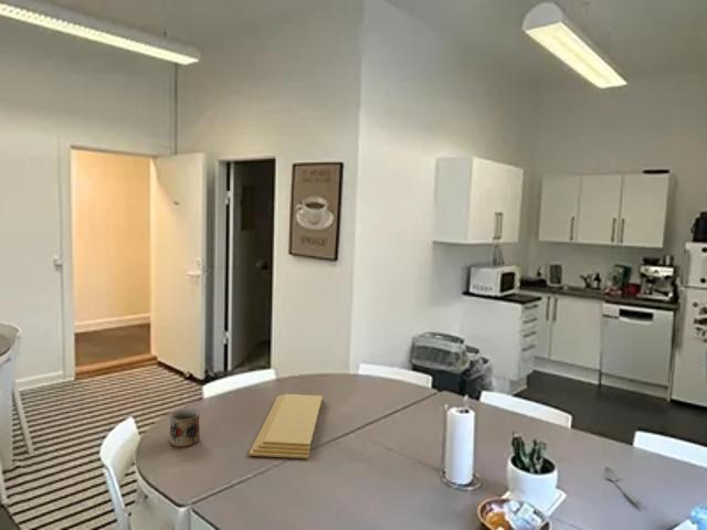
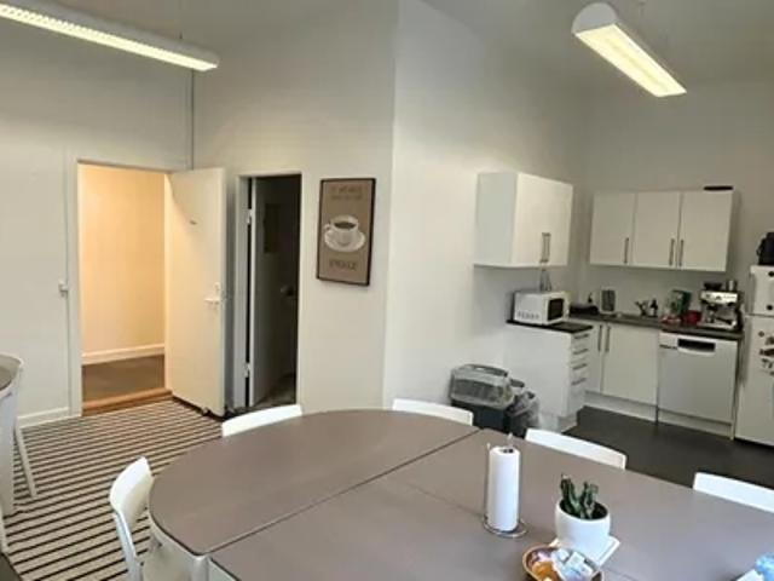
- mug (183, 426)
- spoon (621, 486)
- cutting board (291, 420)
